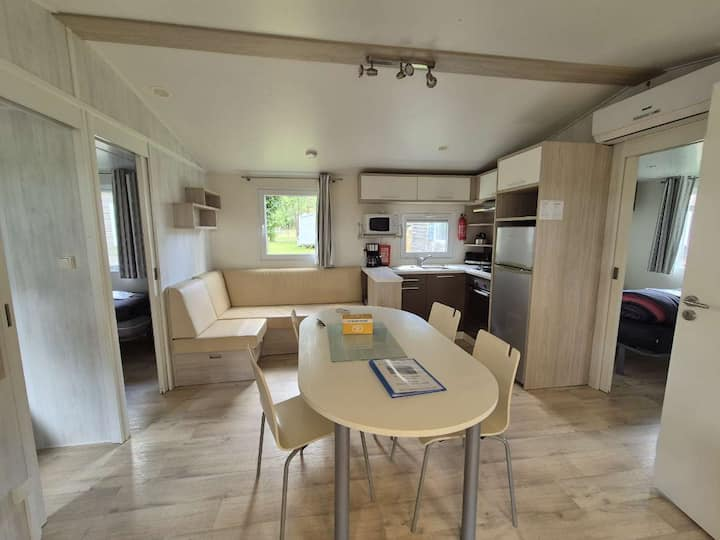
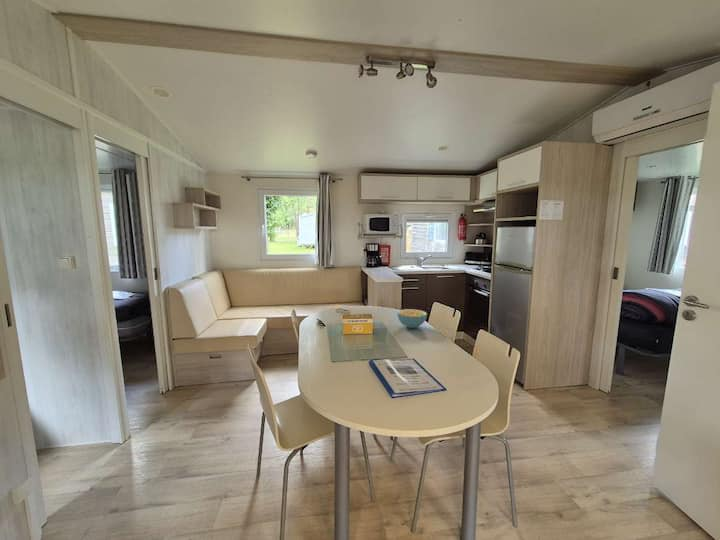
+ cereal bowl (411, 319)
